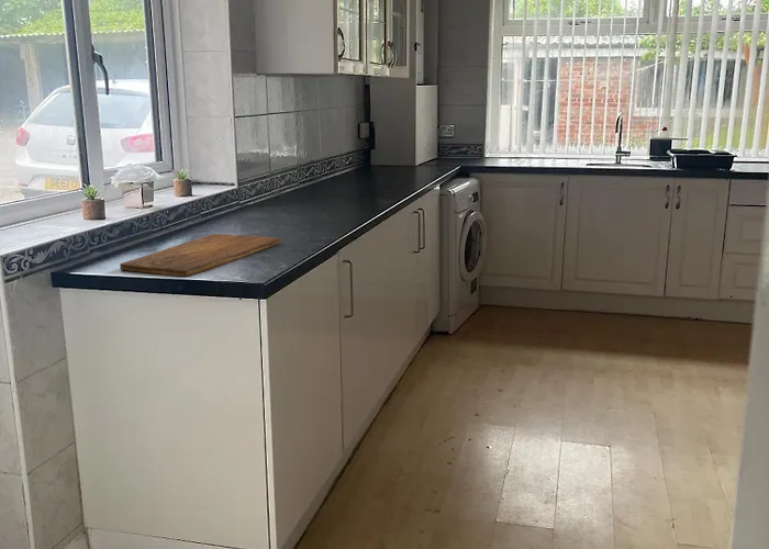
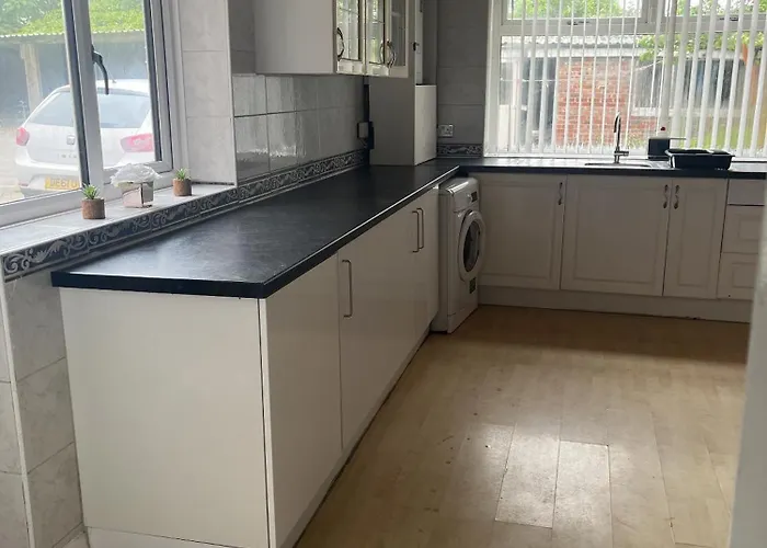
- cutting board (204, 253)
